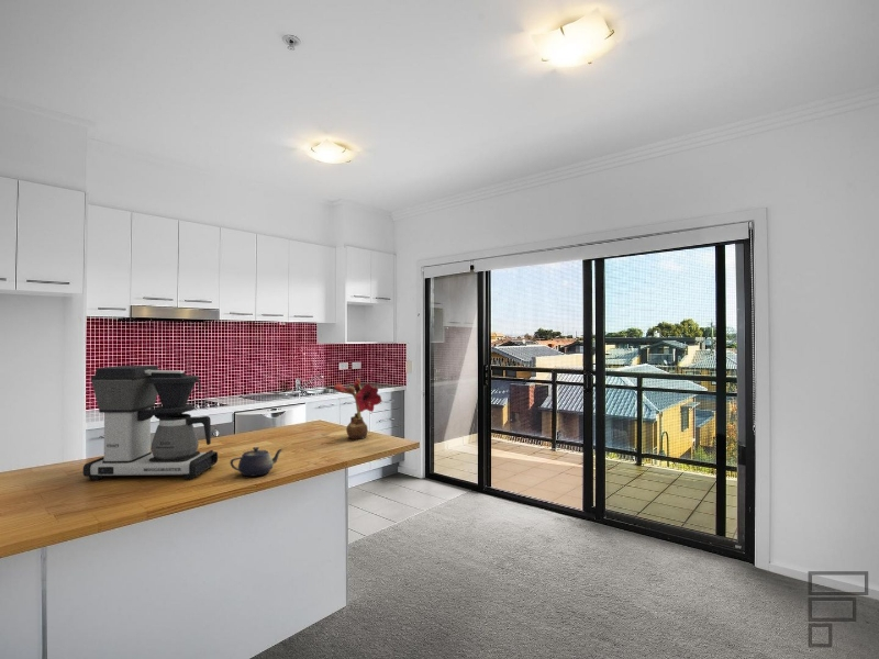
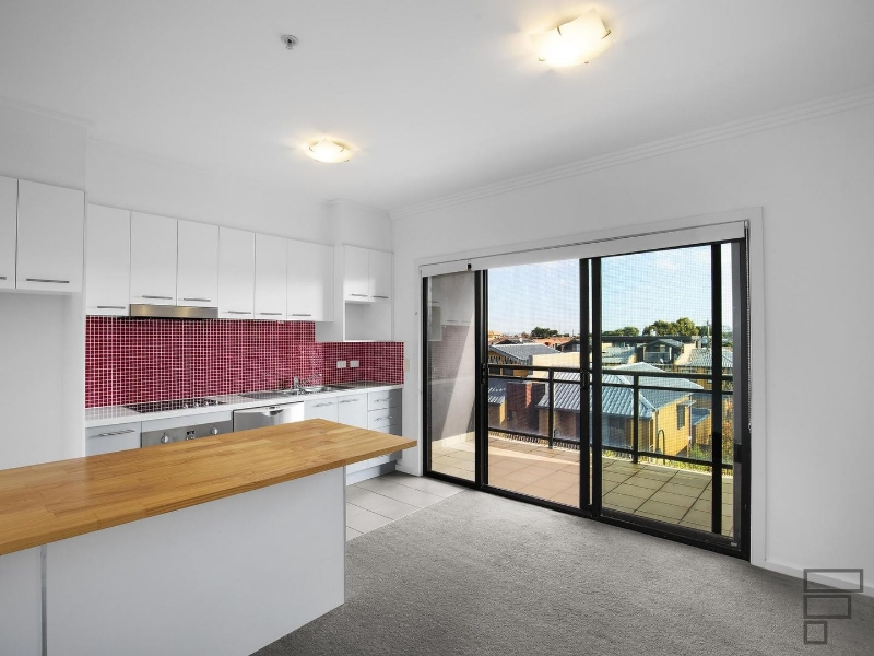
- teapot (257, 459)
- flower (358, 409)
- coffee maker (156, 417)
